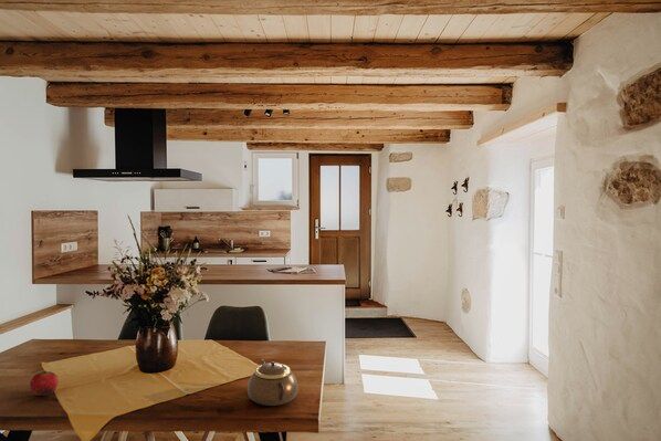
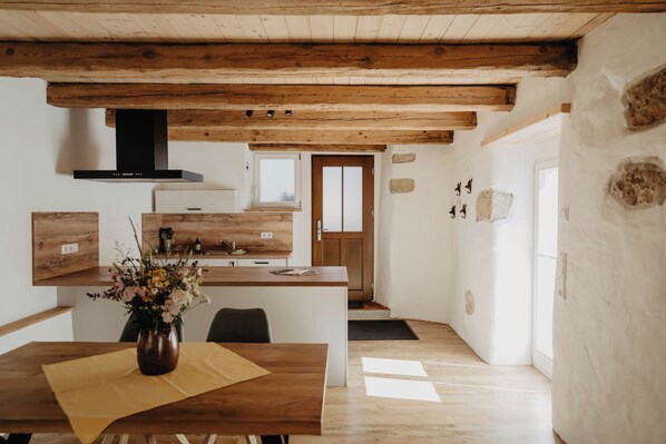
- teapot (271, 379)
- fruit (44, 381)
